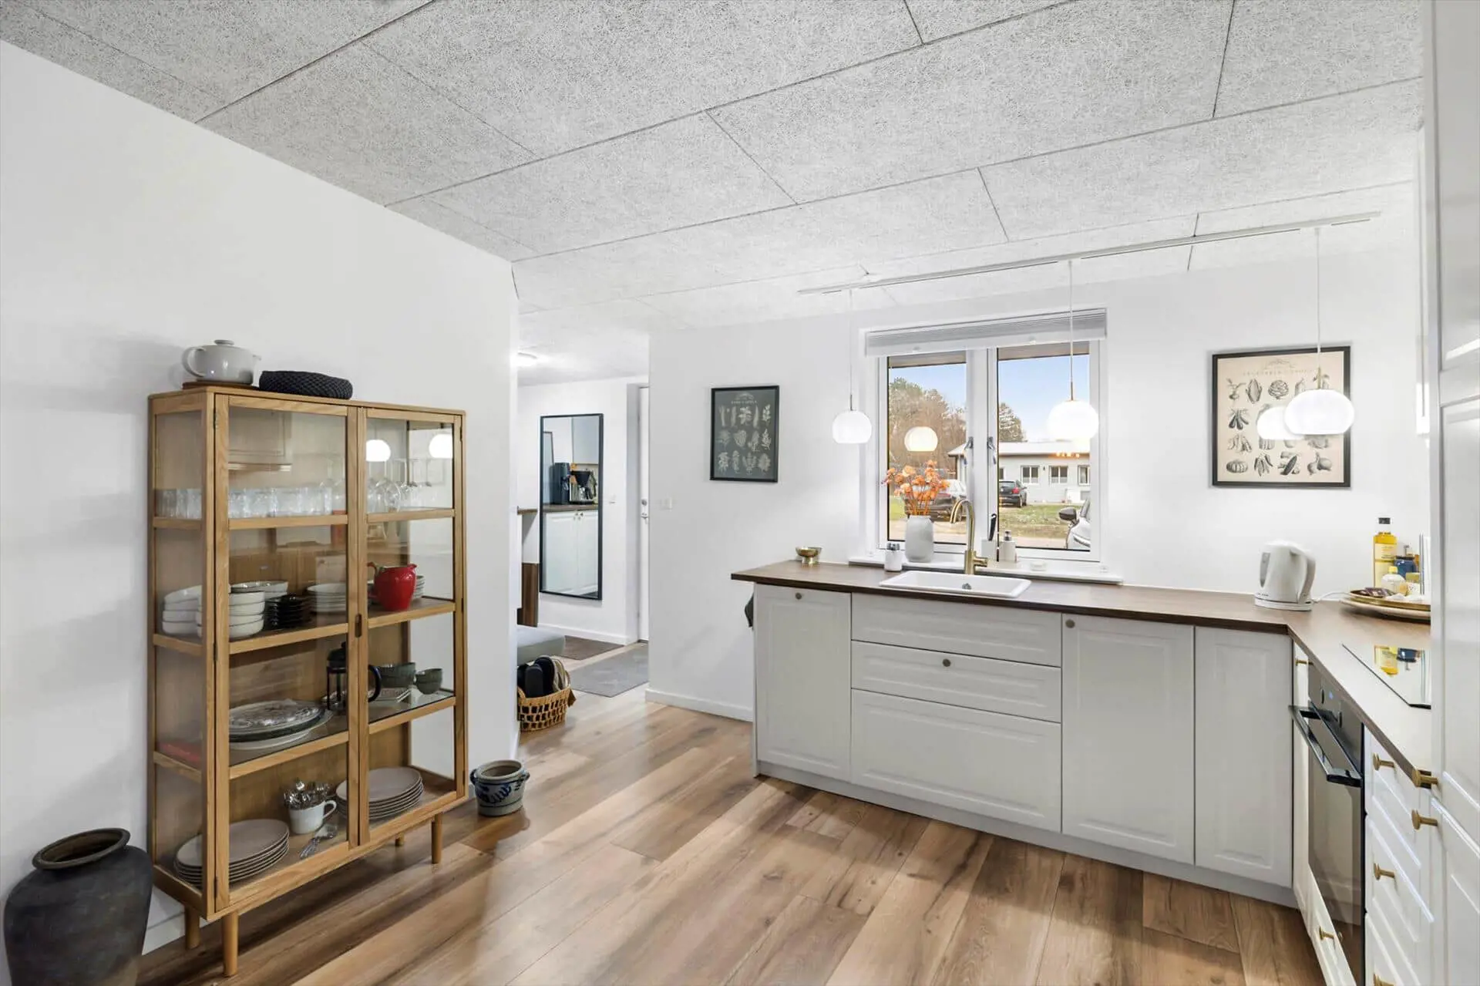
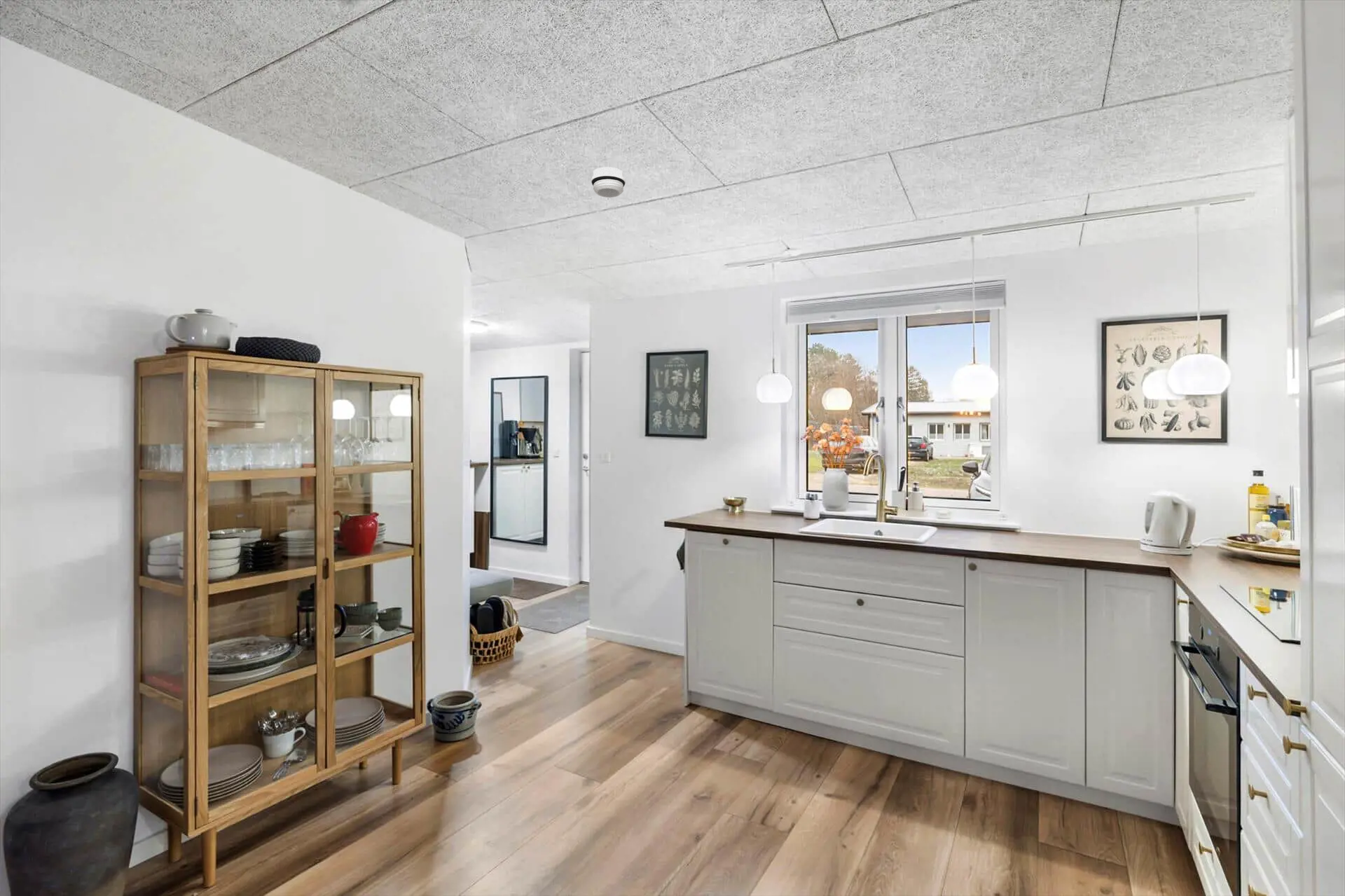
+ smoke detector (608, 183)
